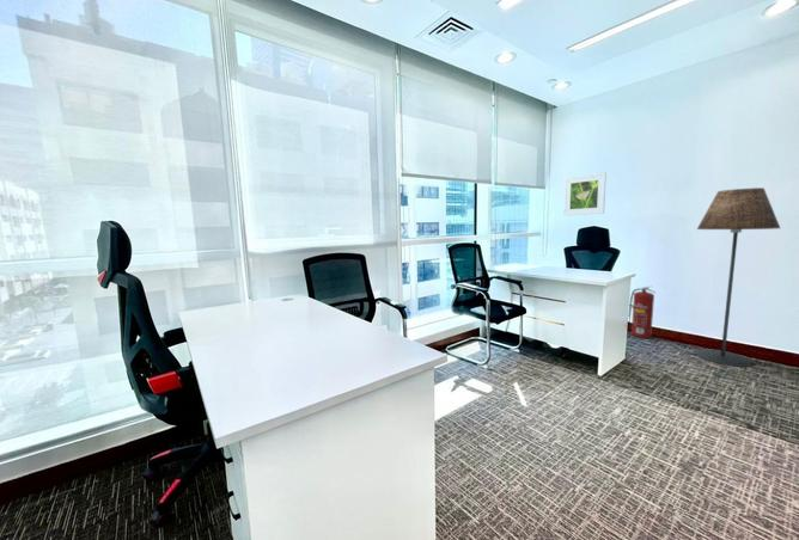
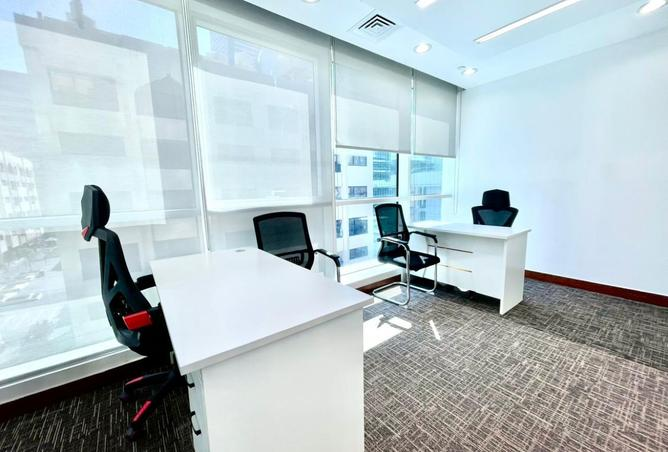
- floor lamp (731, 276)
- fire extinguisher (640, 309)
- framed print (584, 195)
